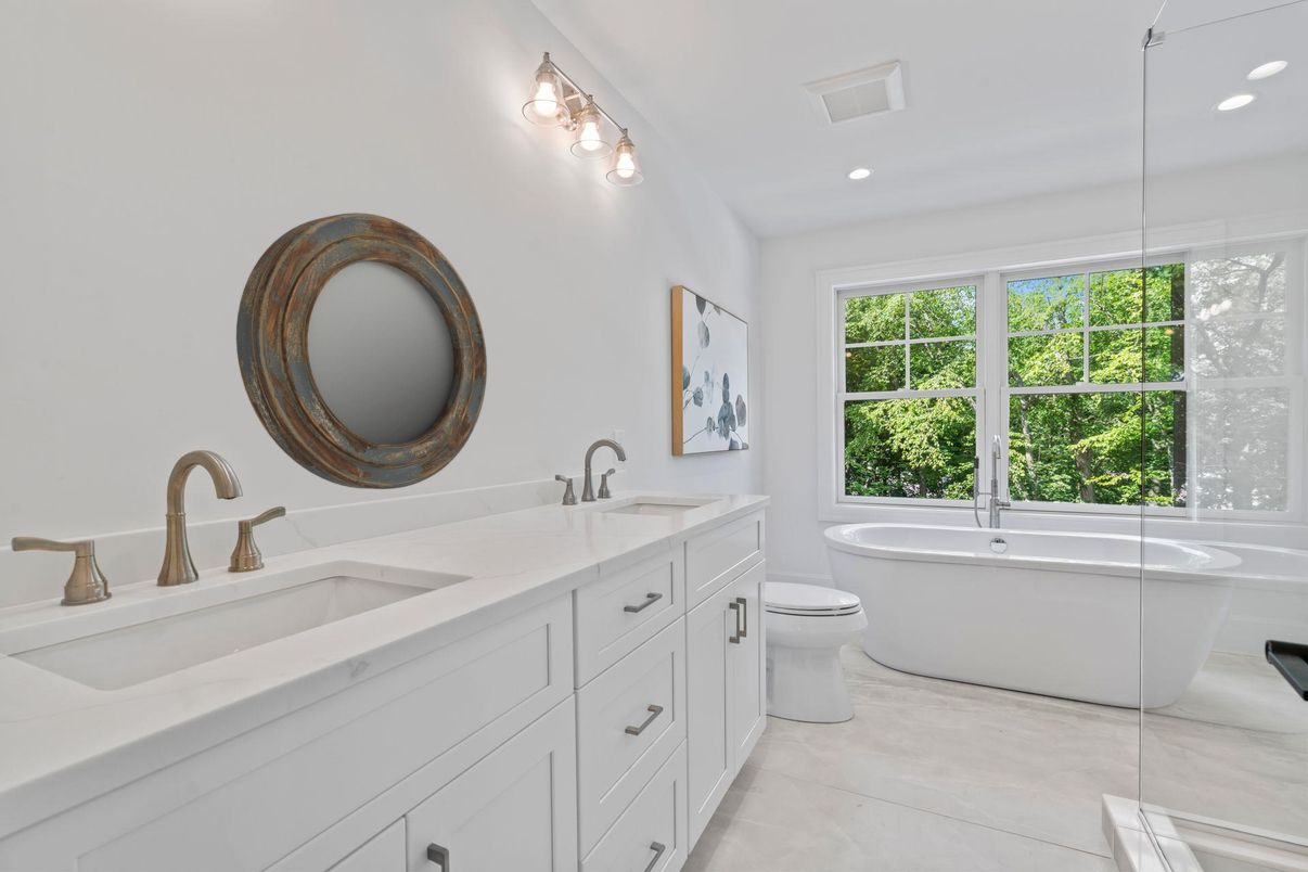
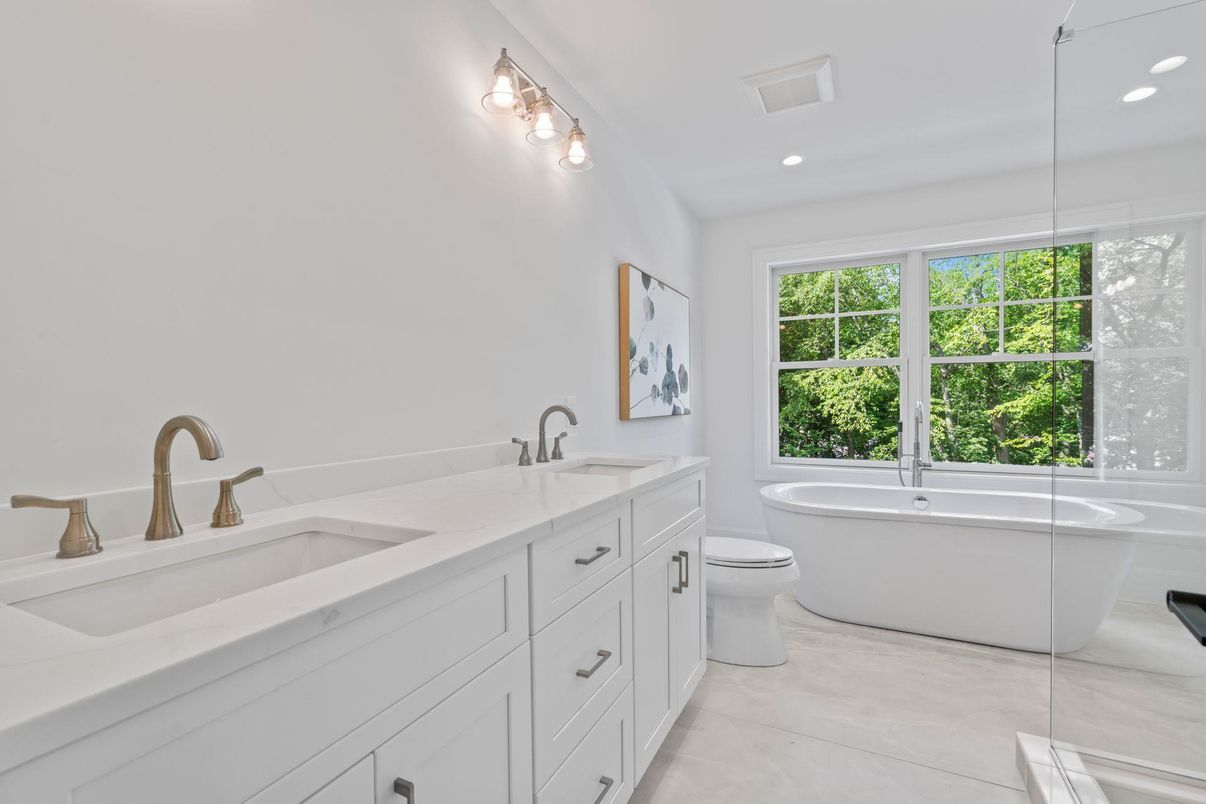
- home mirror (386, 355)
